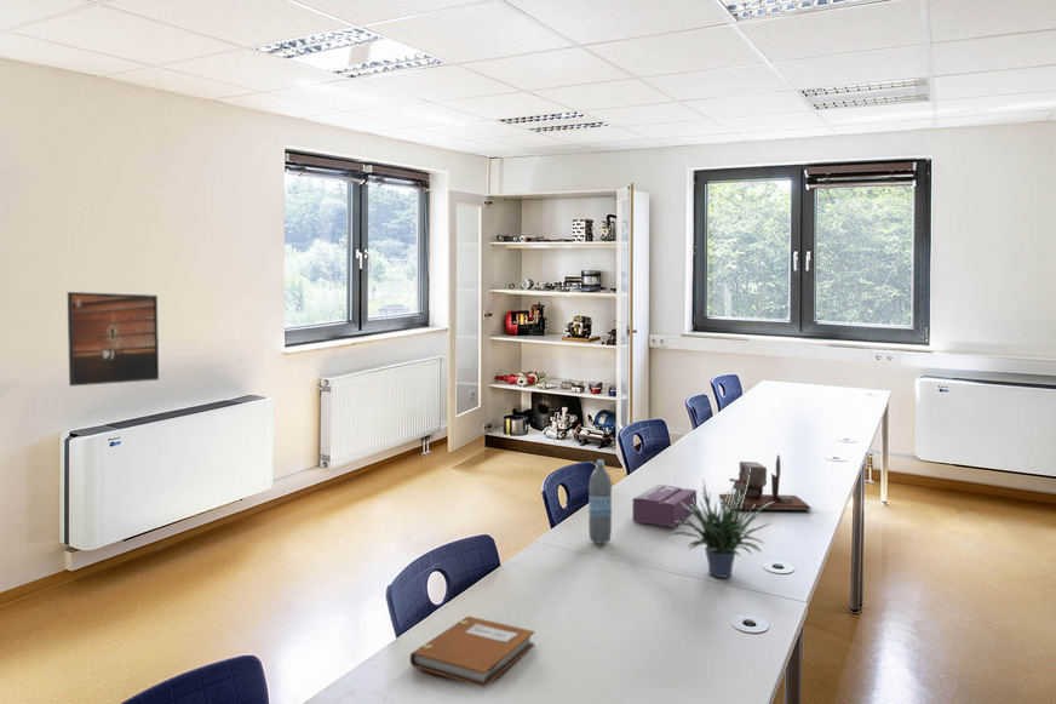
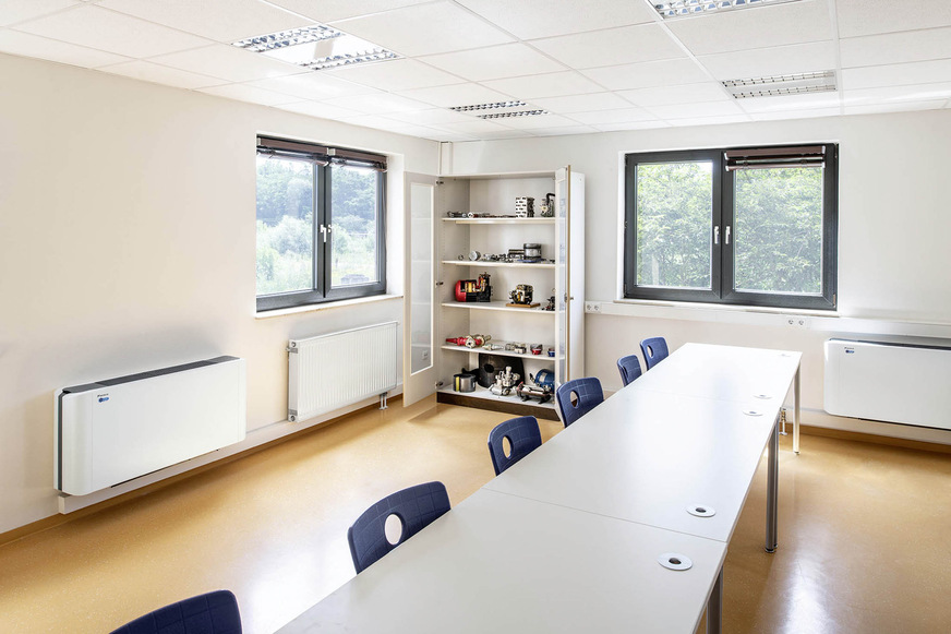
- tissue box (665, 504)
- desk organizer (763, 477)
- potted plant (724, 523)
- notebook (475, 646)
- water bottle (599, 502)
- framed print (115, 338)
